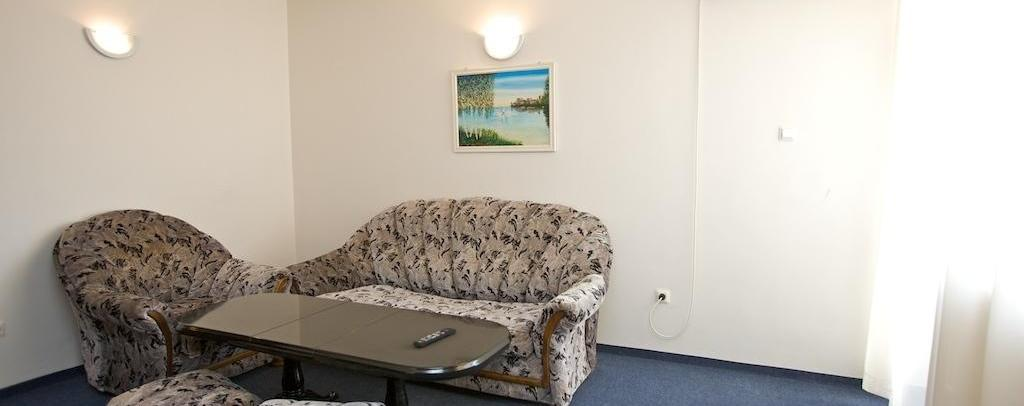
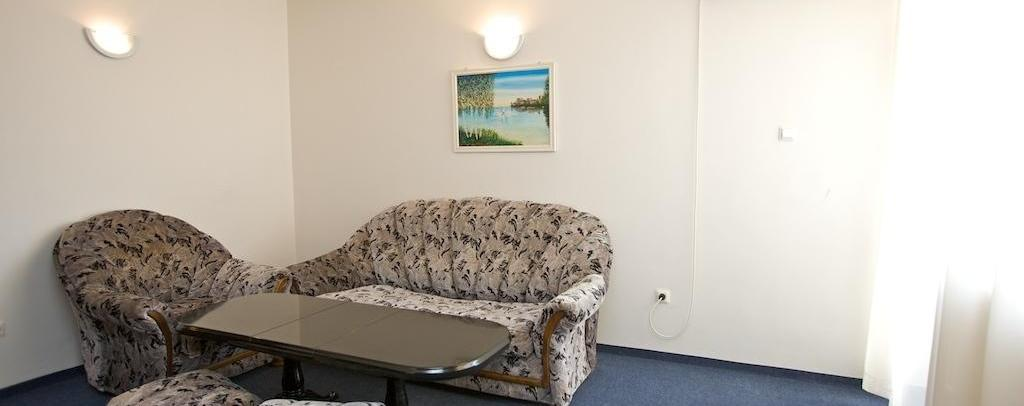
- remote control (435, 336)
